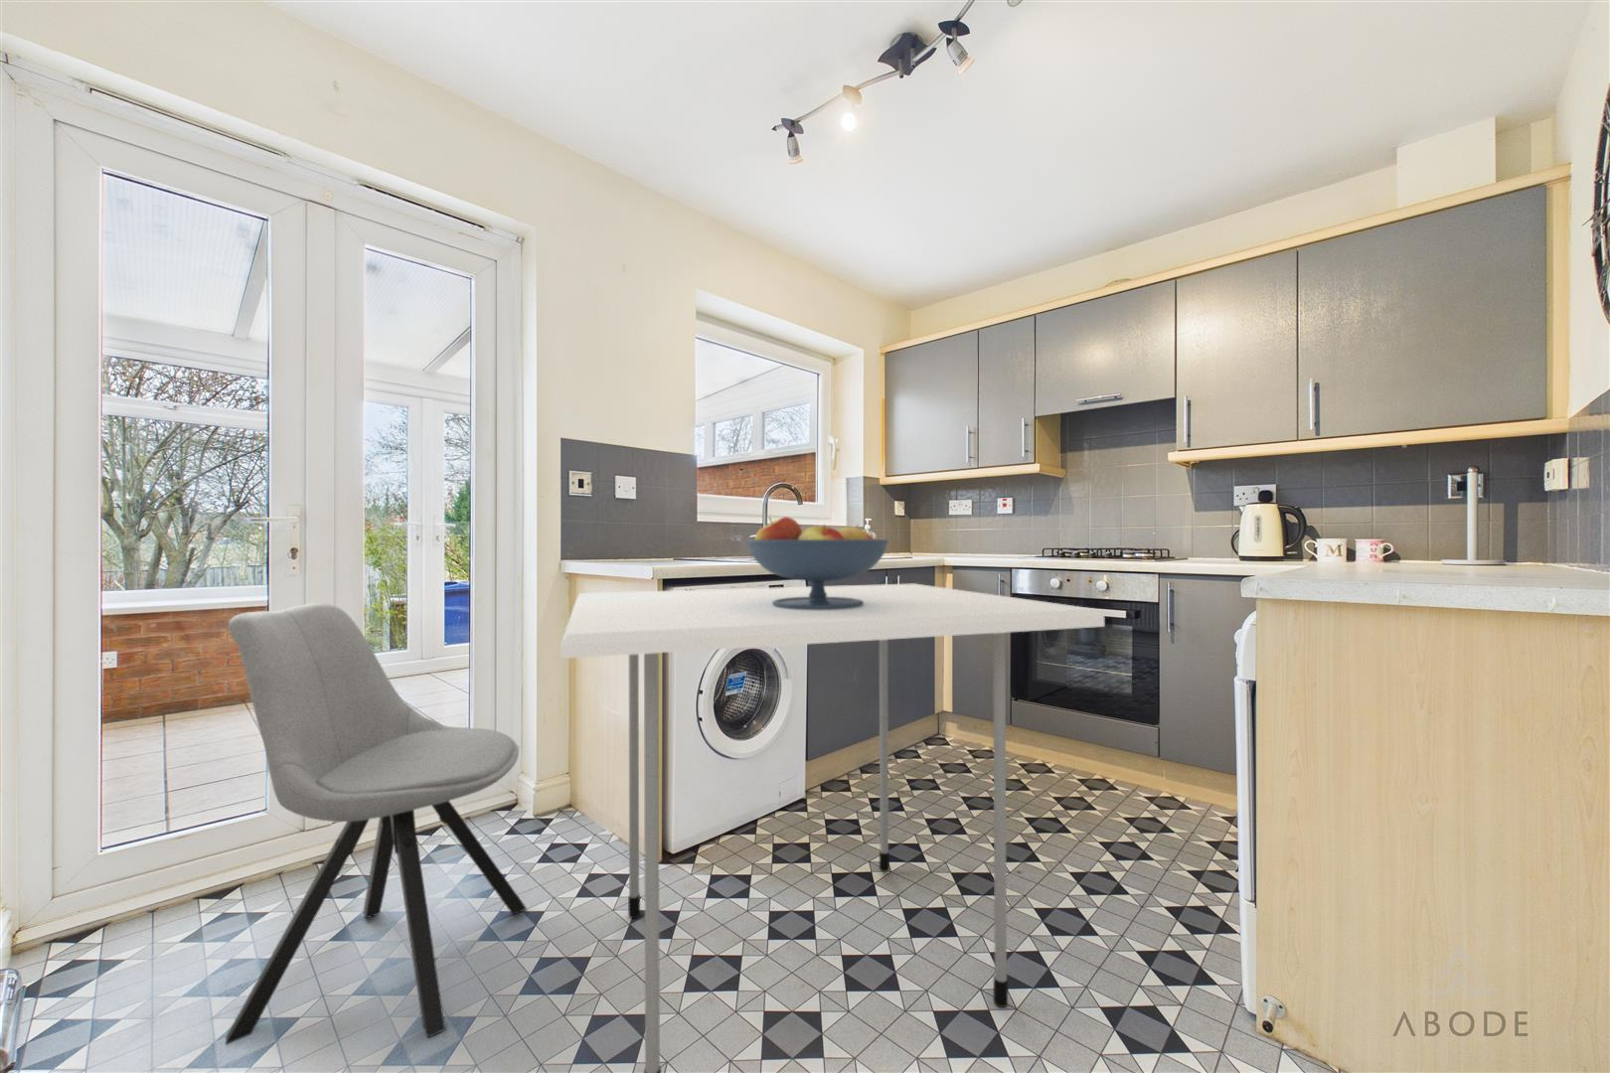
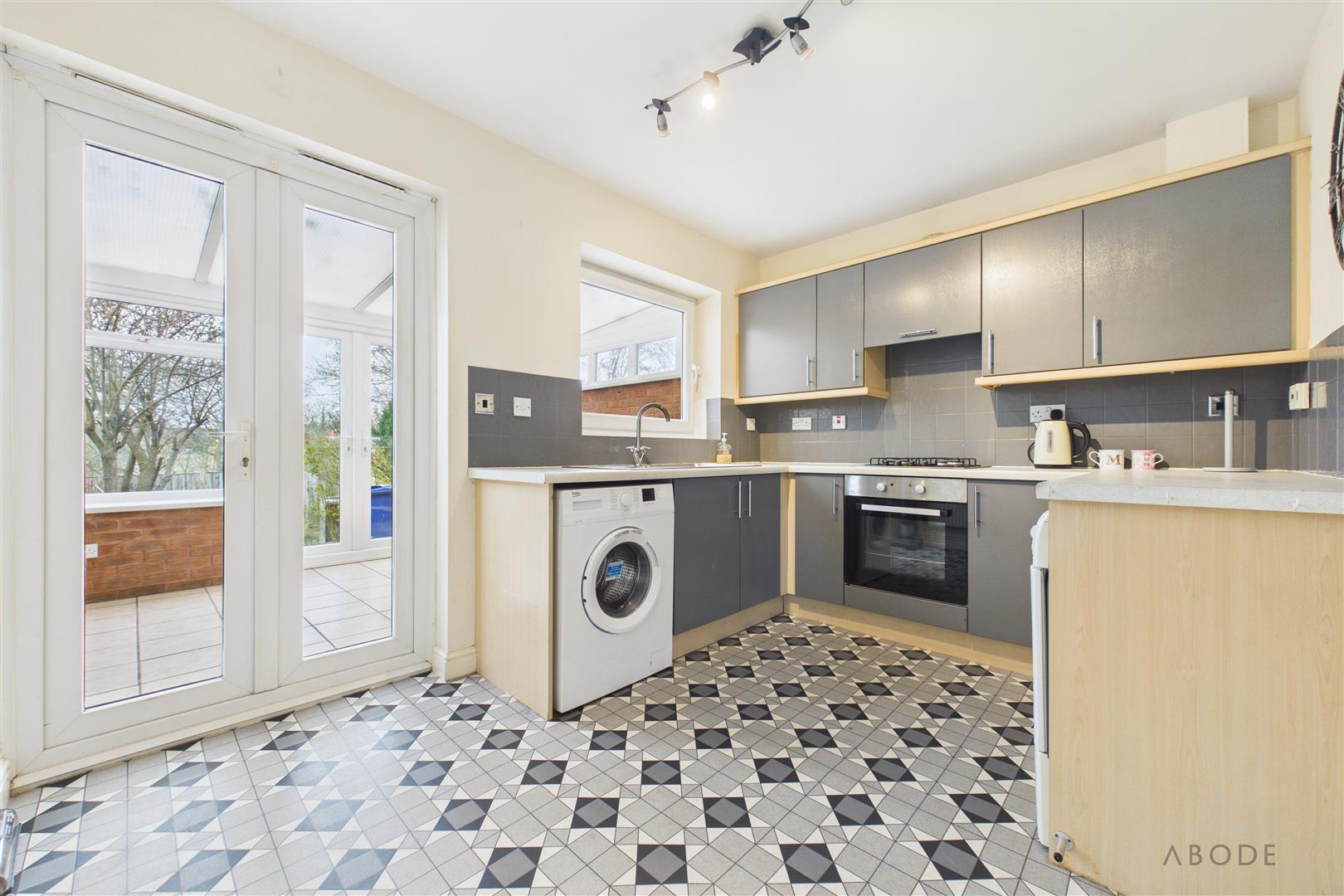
- dining table (879, 777)
- chair (388, 786)
- fruit bowl (817, 559)
